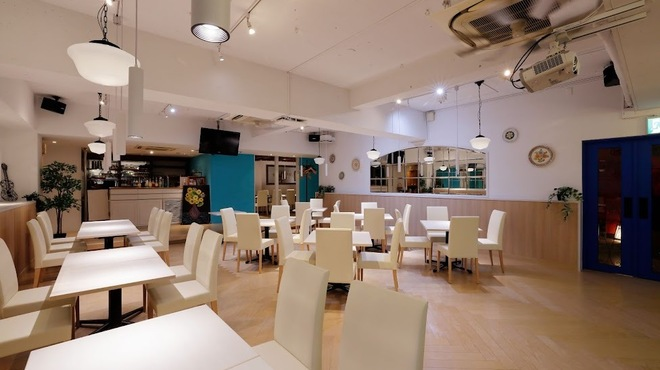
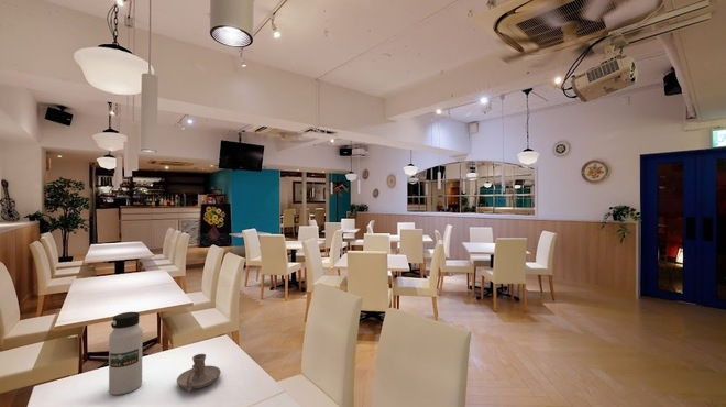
+ water bottle (125, 351)
+ candle holder (197, 371)
